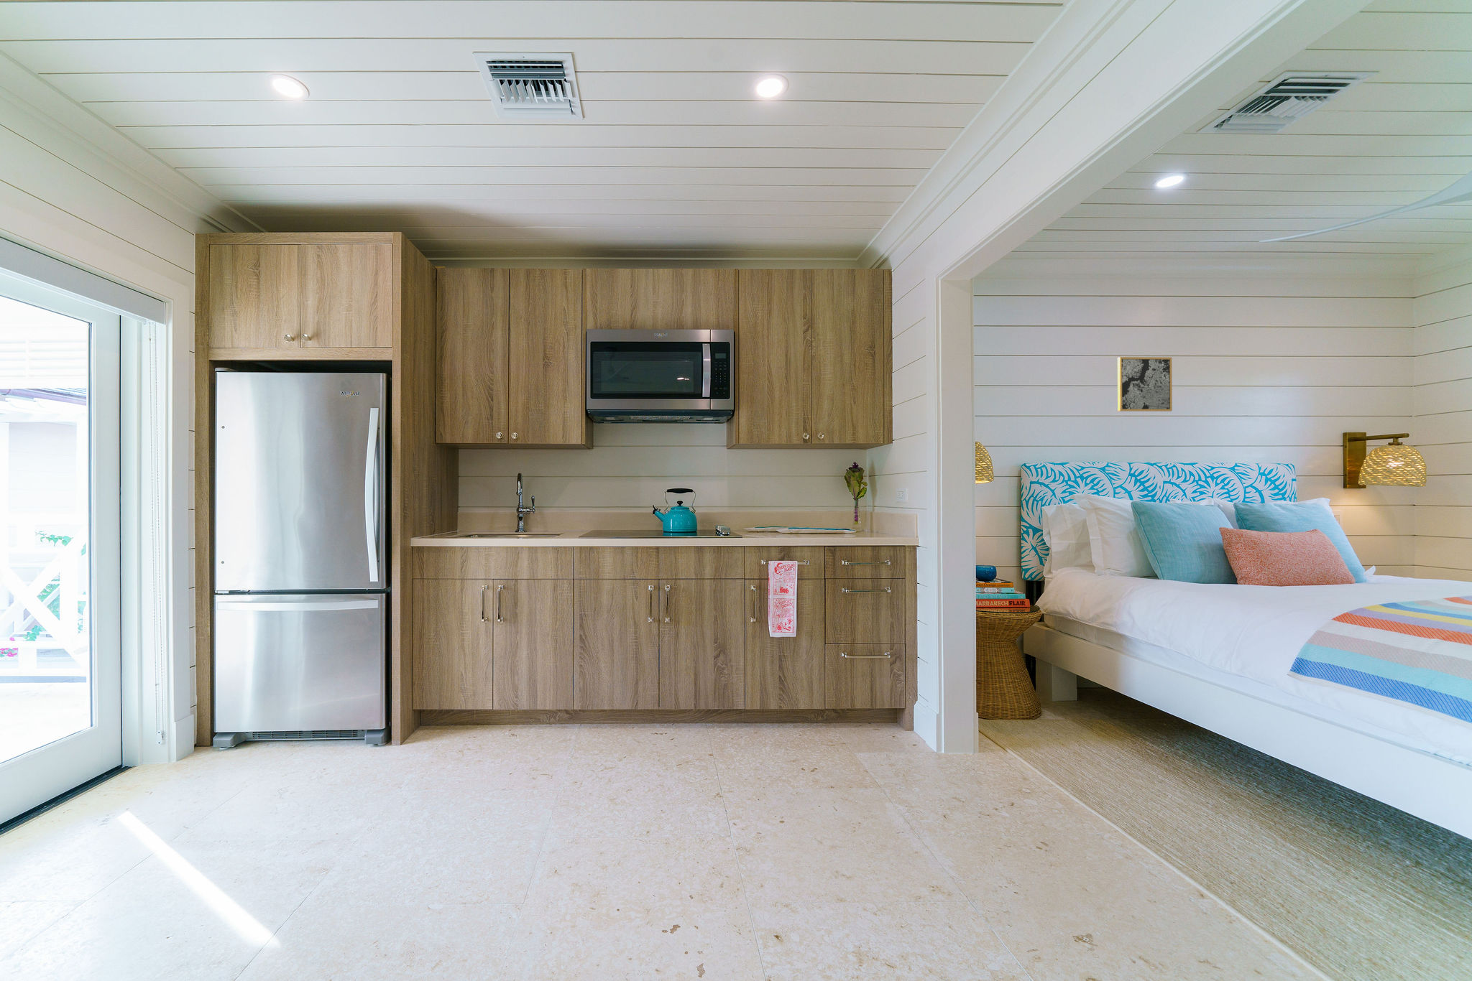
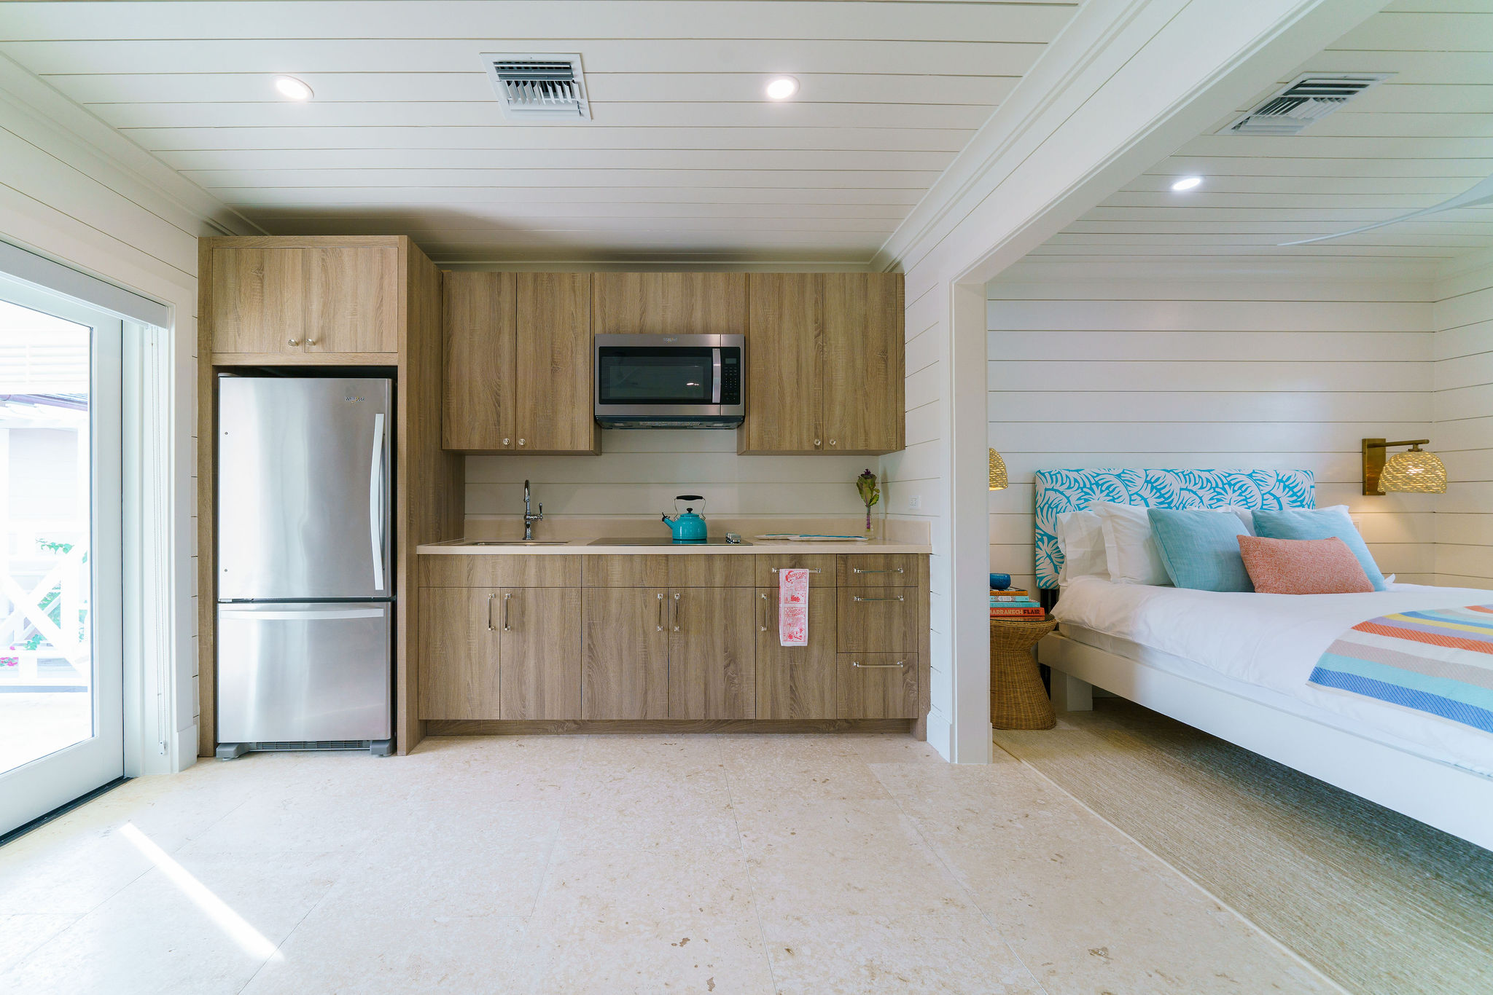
- wall art (1145, 384)
